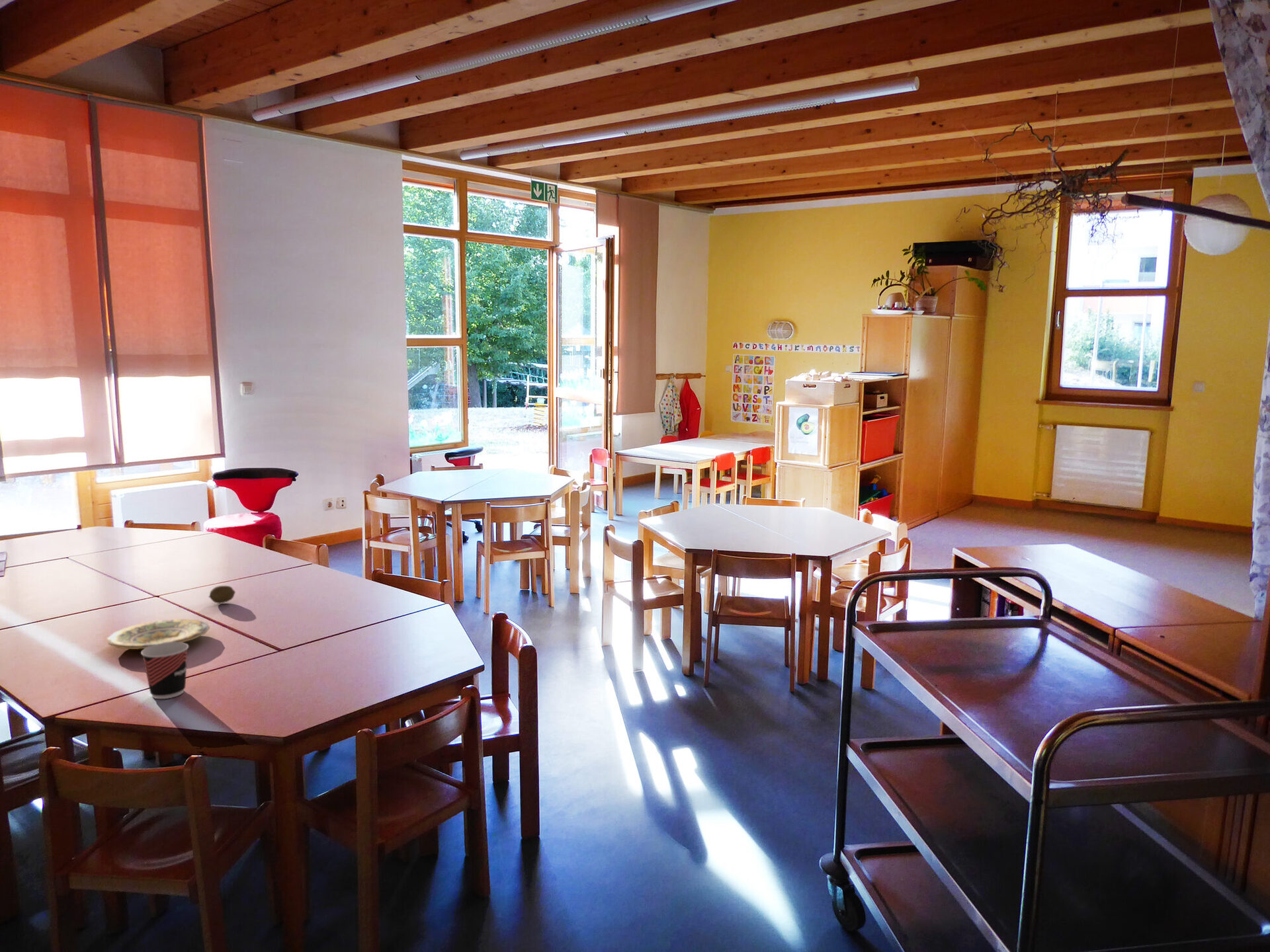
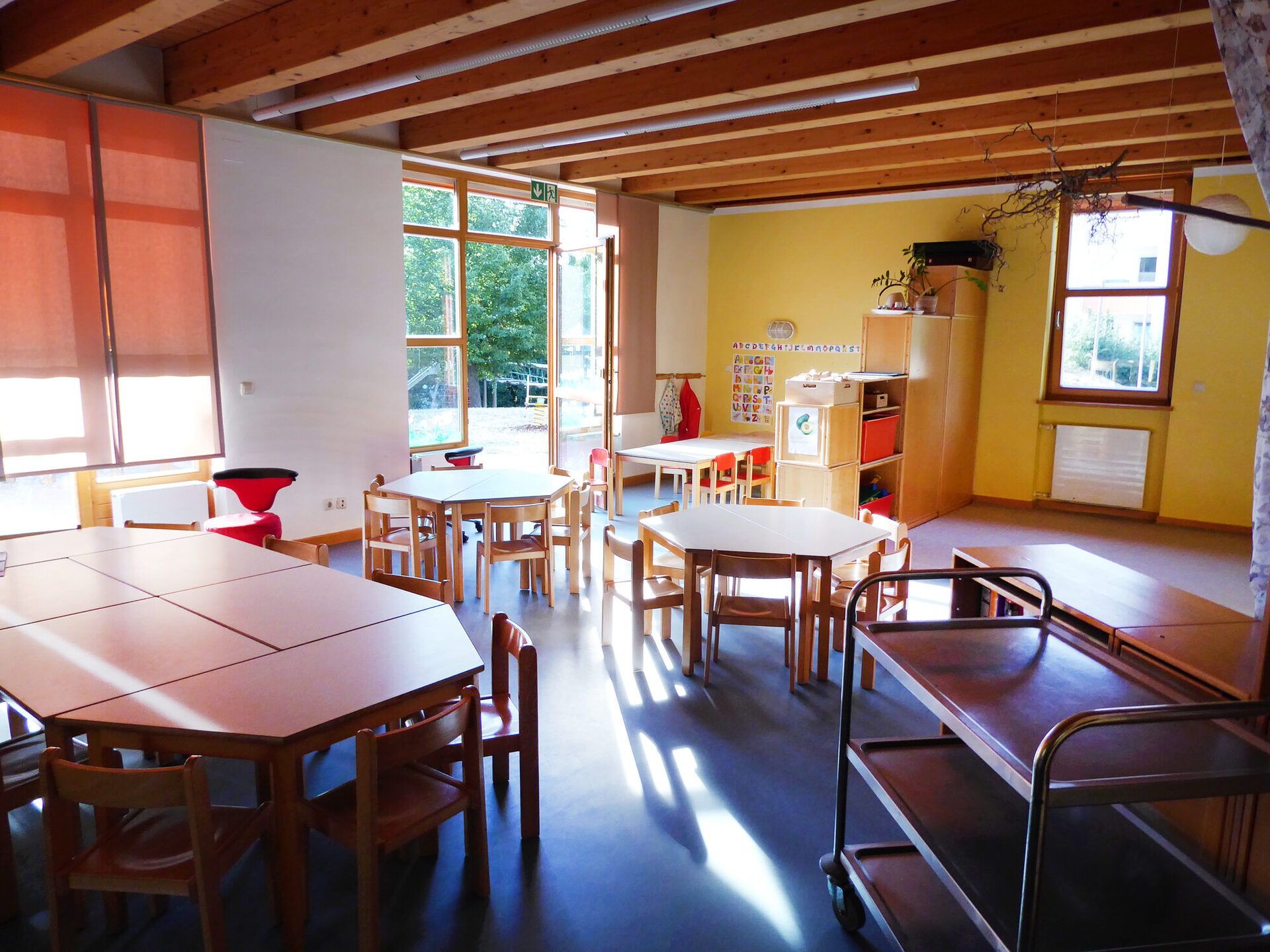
- fruit (222, 594)
- cup (166, 671)
- plate (159, 637)
